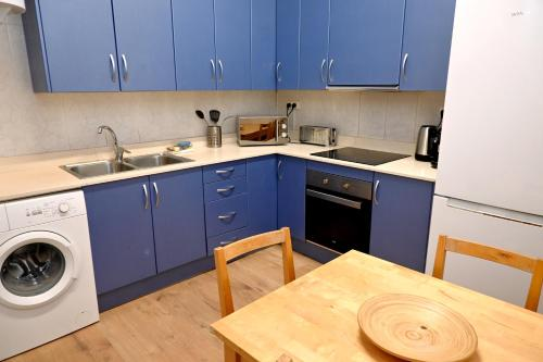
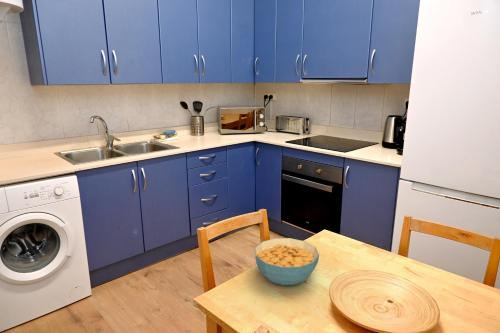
+ cereal bowl (285, 265)
